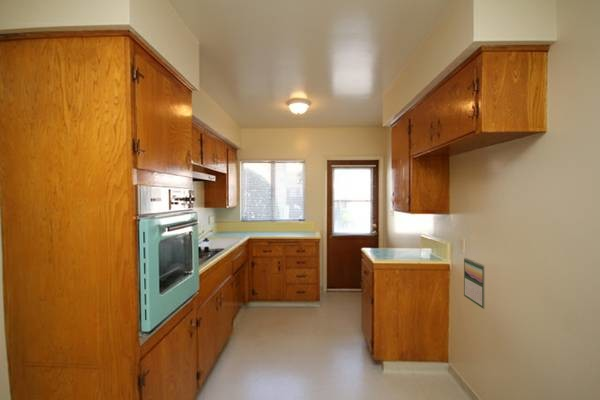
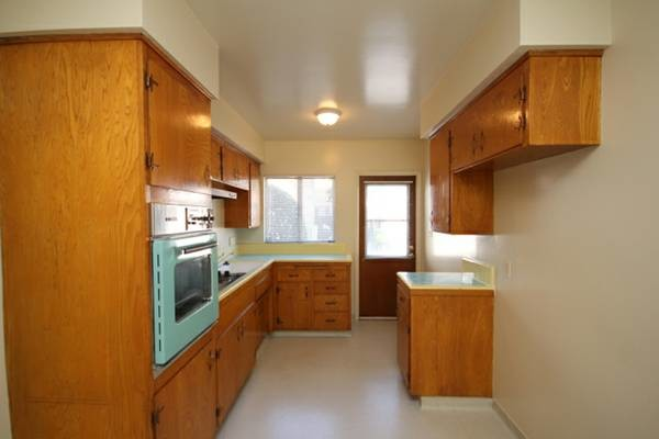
- calendar (473, 281)
